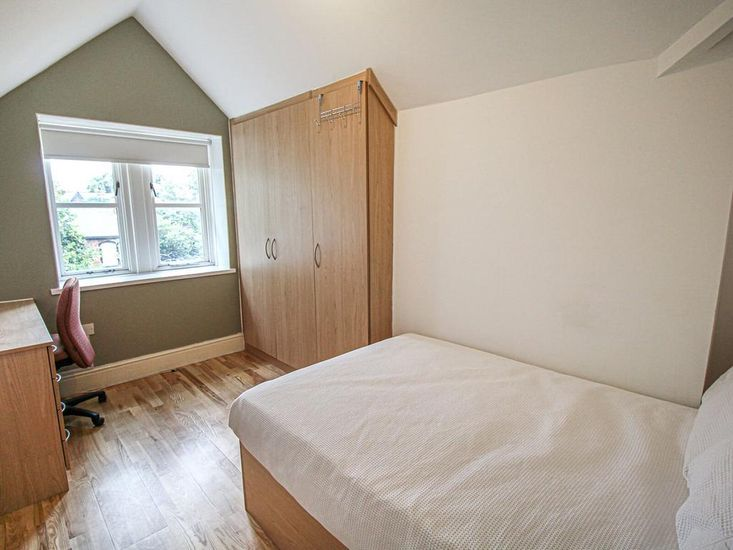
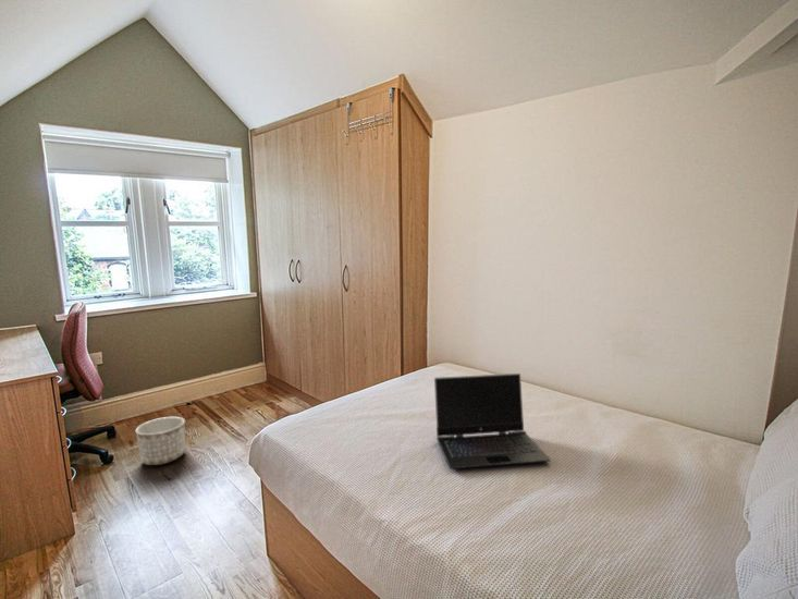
+ laptop computer (488, 417)
+ planter (162, 441)
